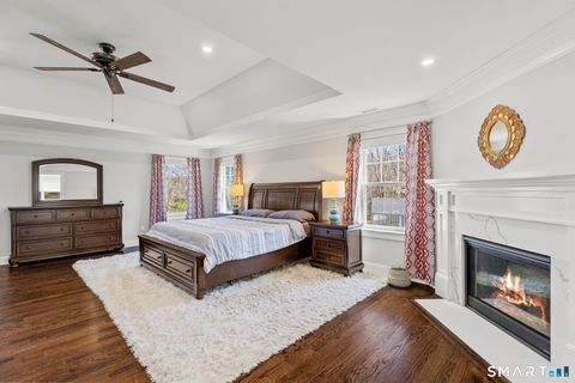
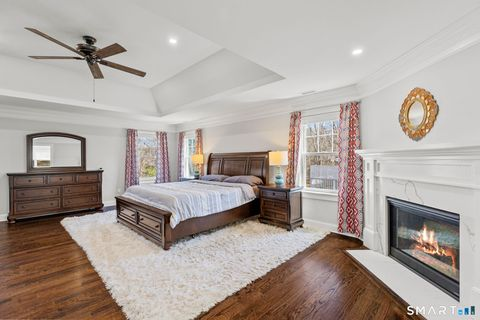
- woven basket (399, 273)
